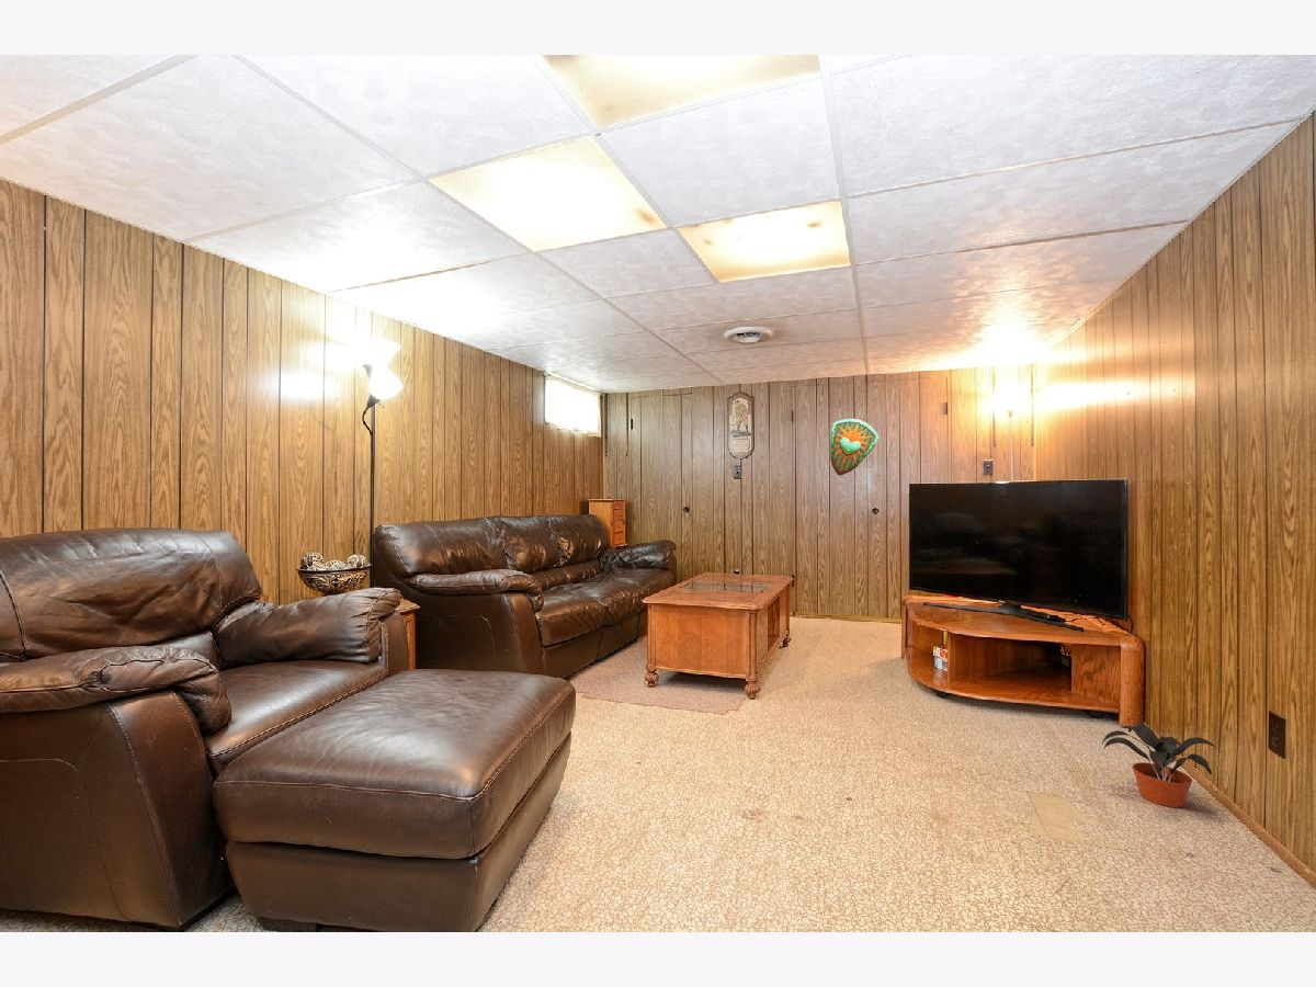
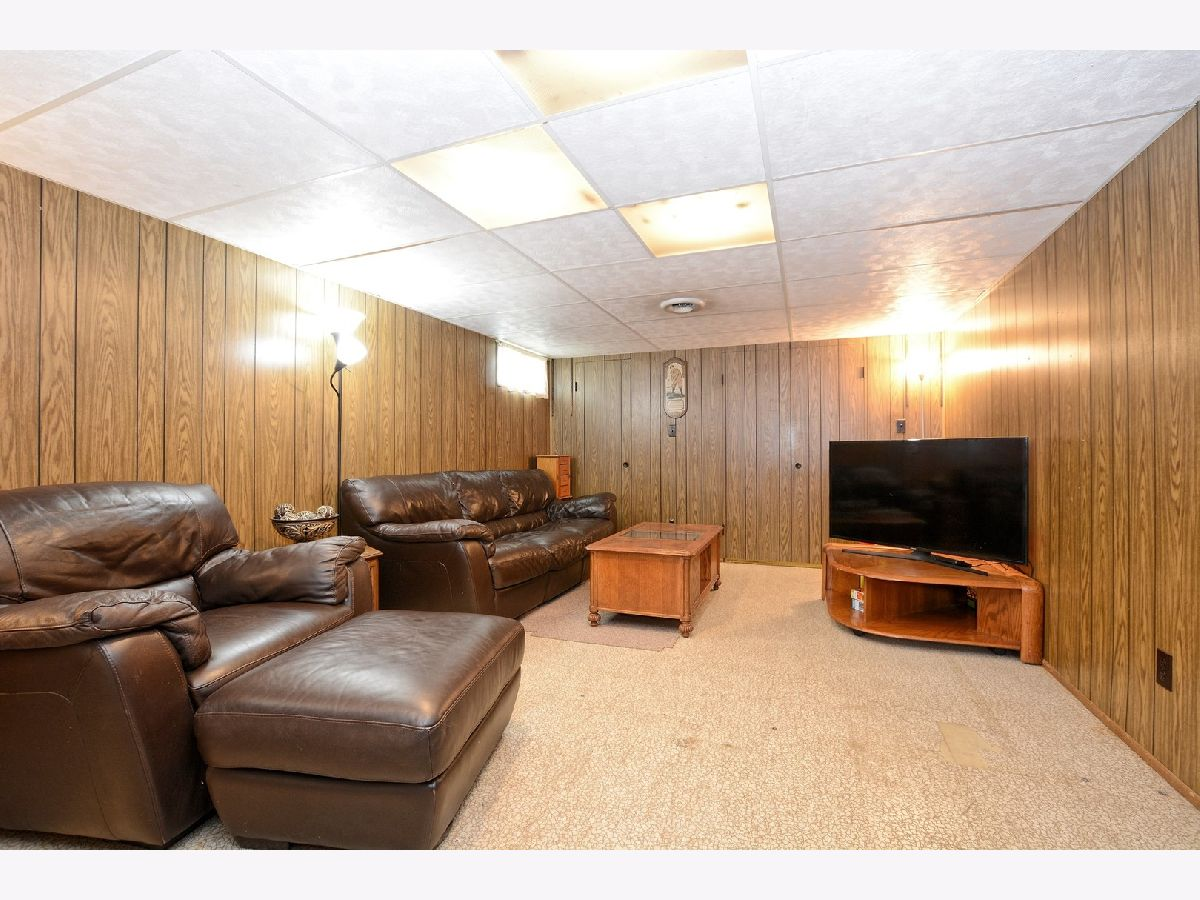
- potted plant (1156, 763)
- decorative shield (849, 439)
